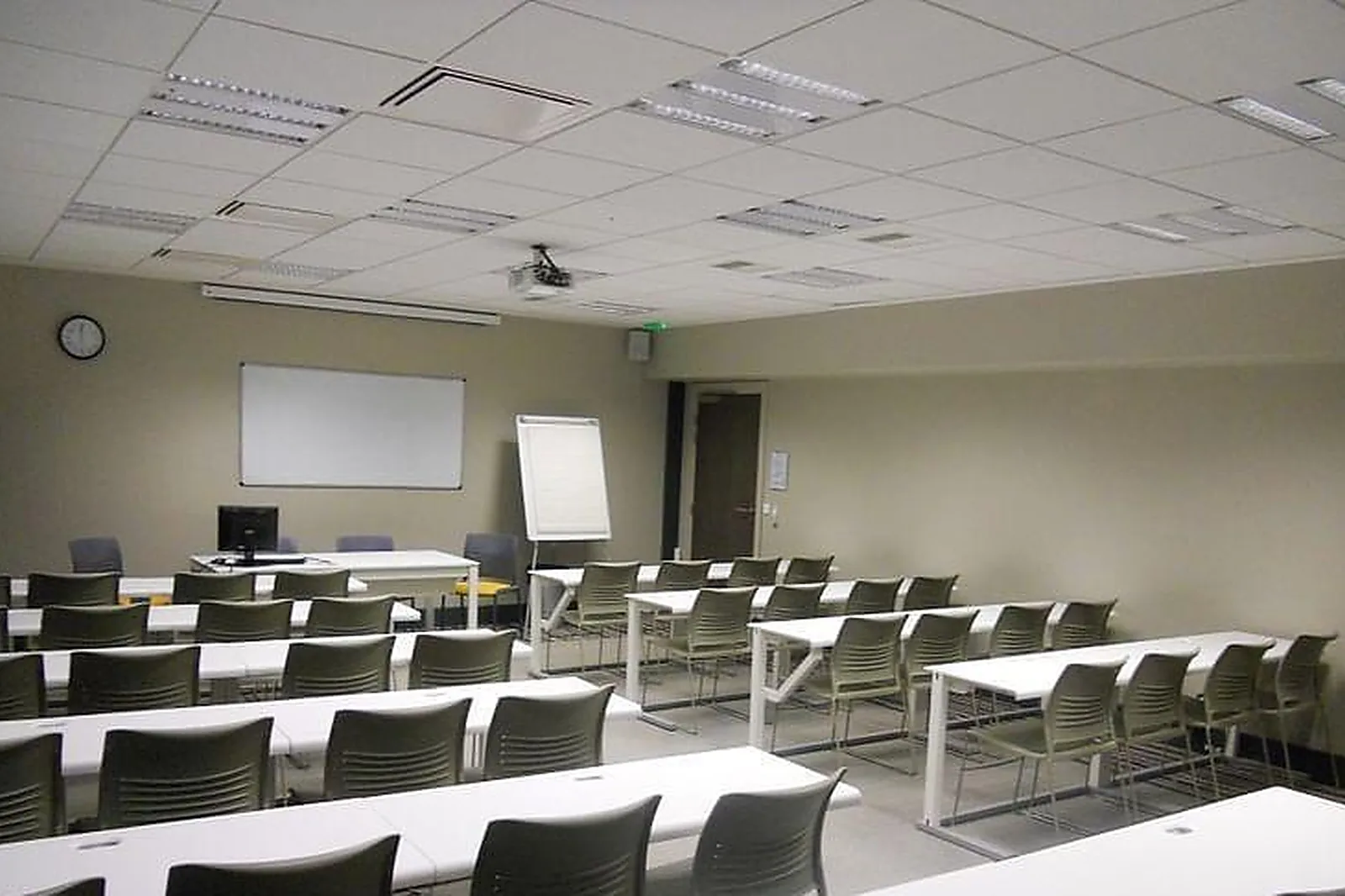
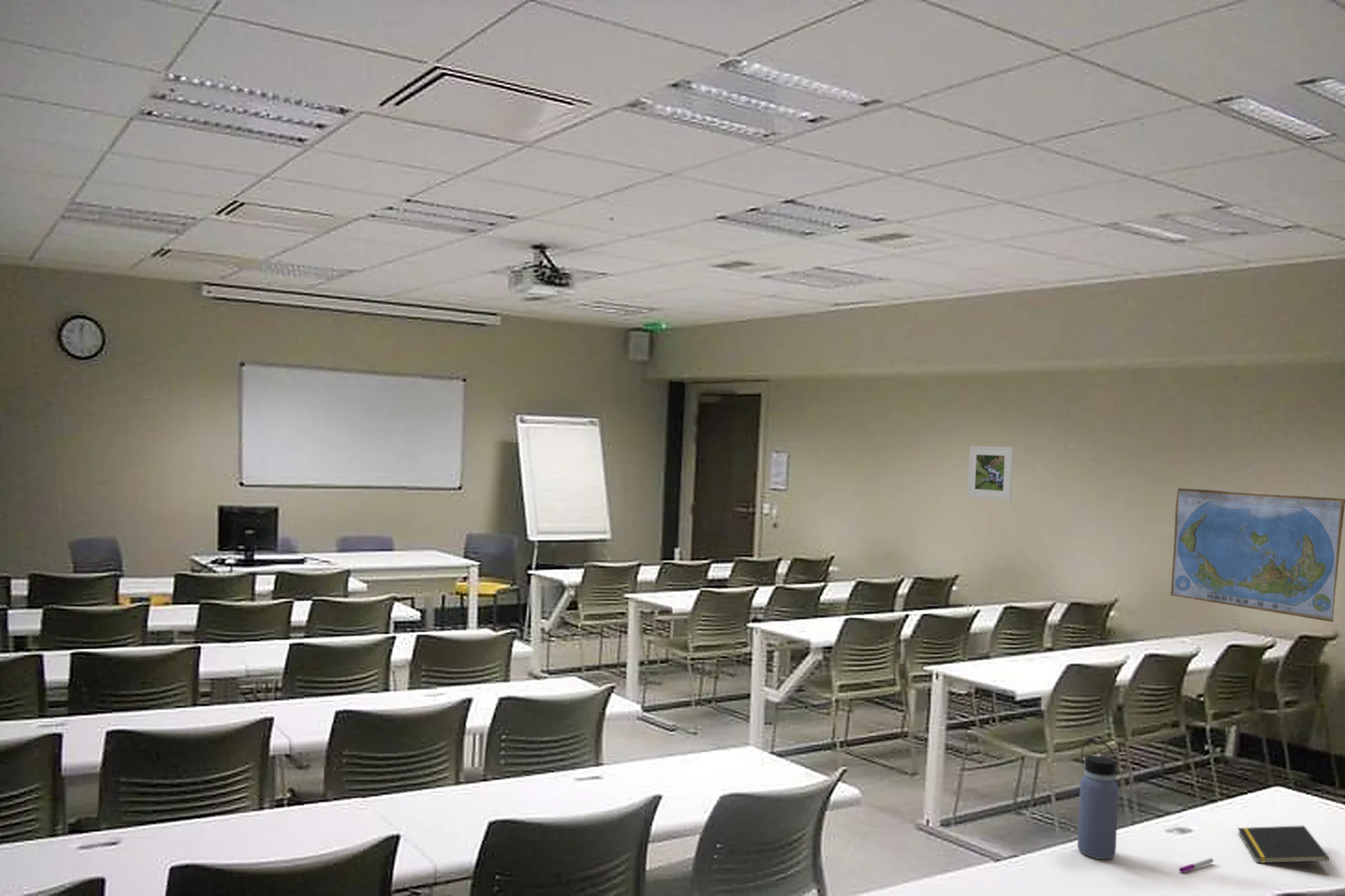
+ world map (1251, 551)
+ pen (1196, 865)
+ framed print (989, 472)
+ notepad (1280, 843)
+ water bottle (1098, 798)
